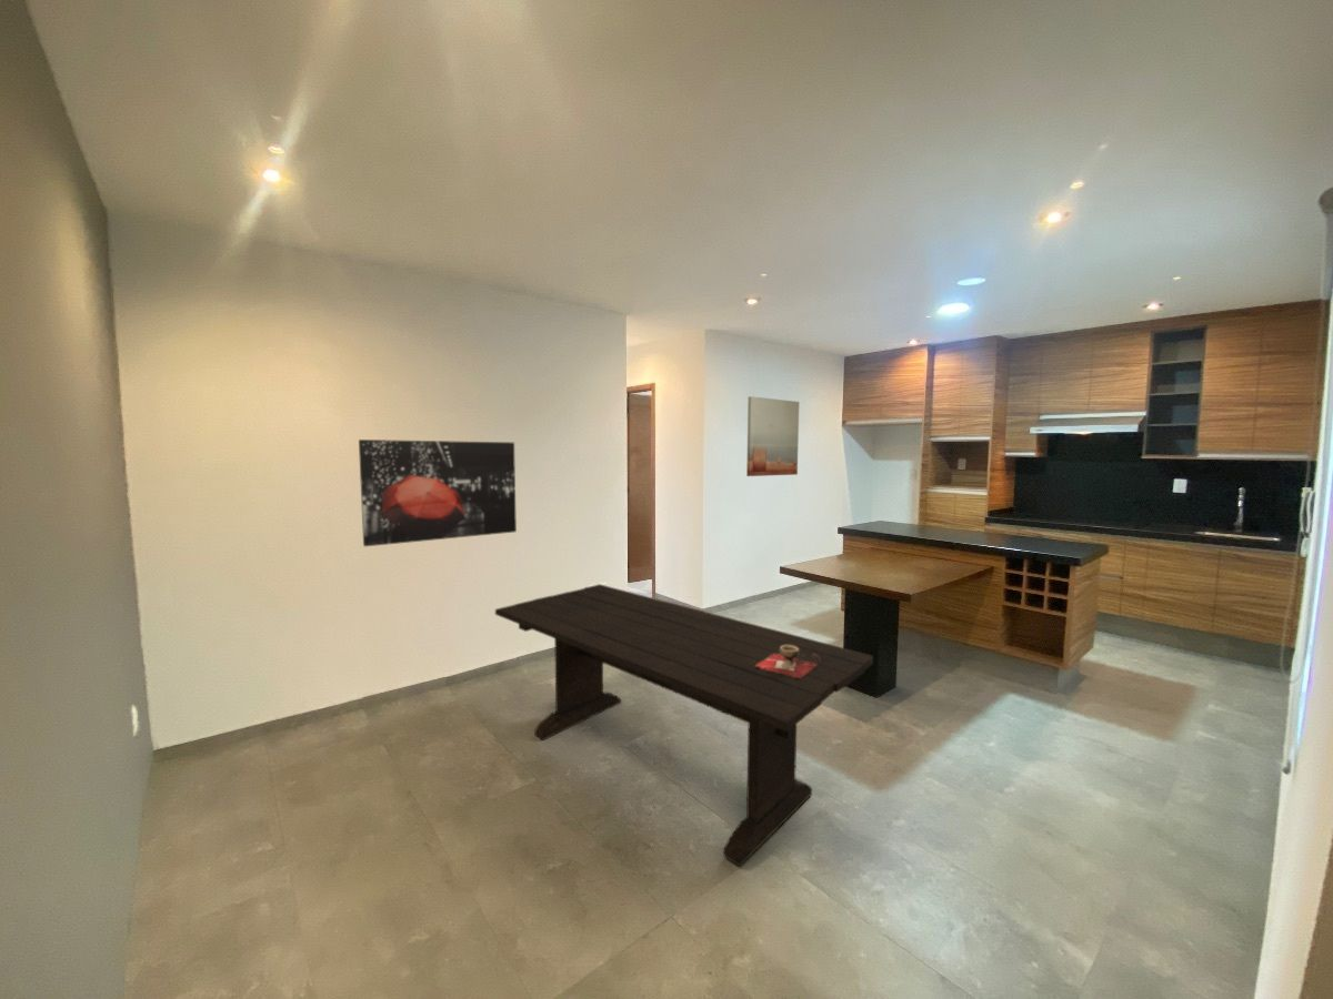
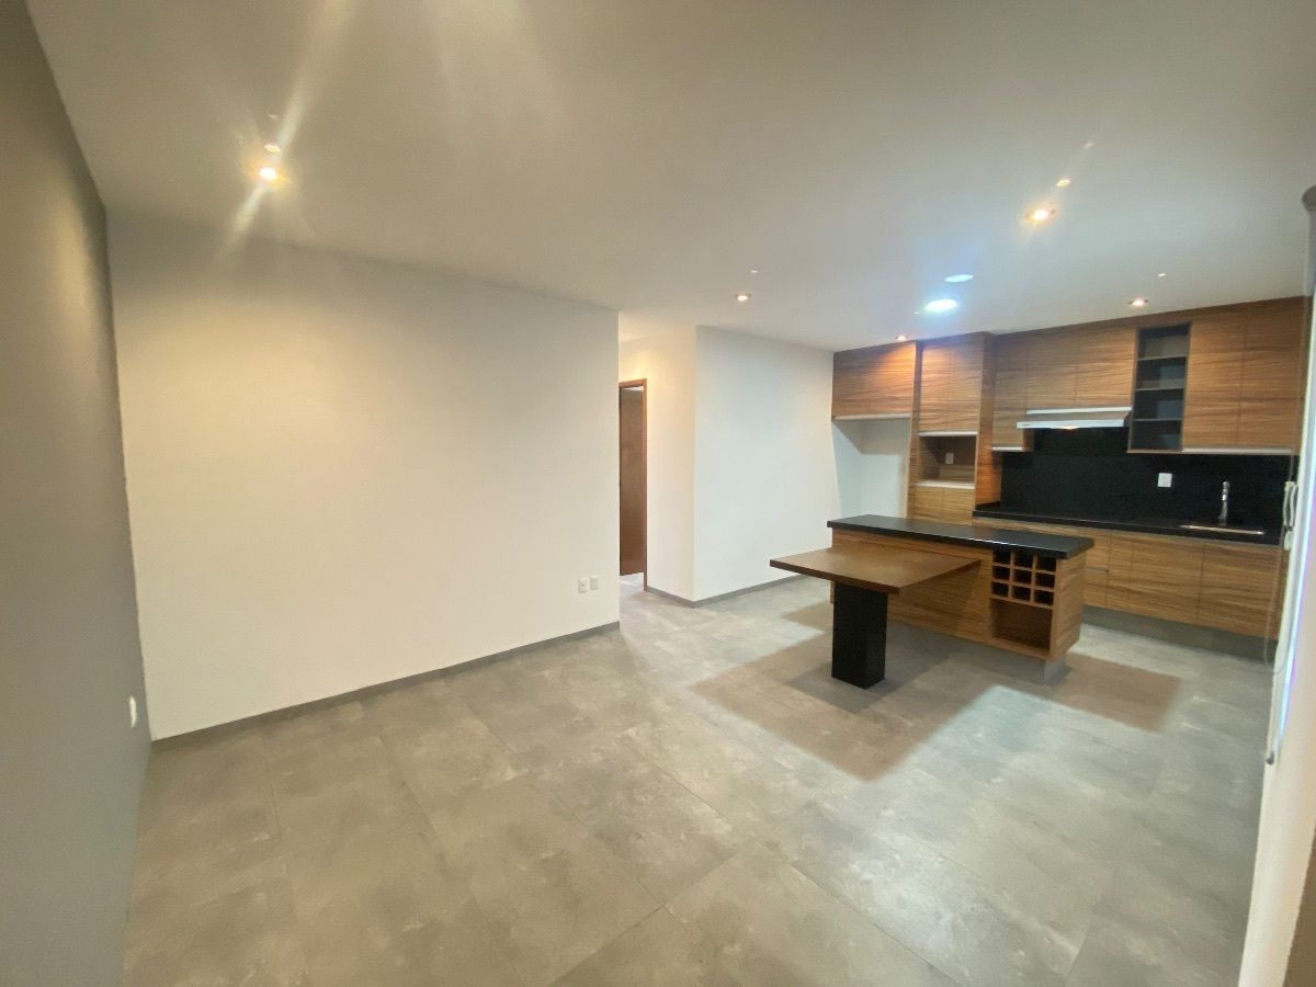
- wall art (444, 490)
- wall art (773, 437)
- dining table (662, 687)
- decorative bowl (786, 656)
